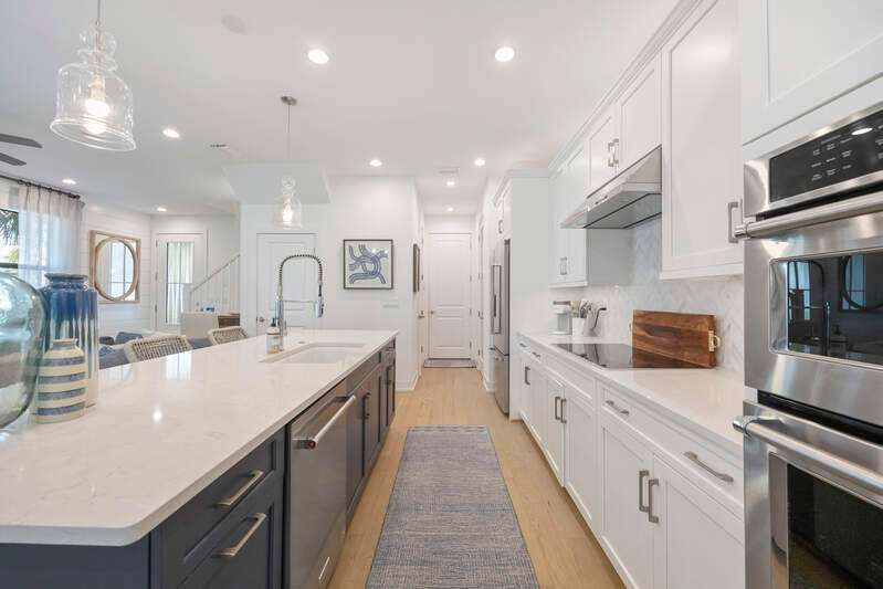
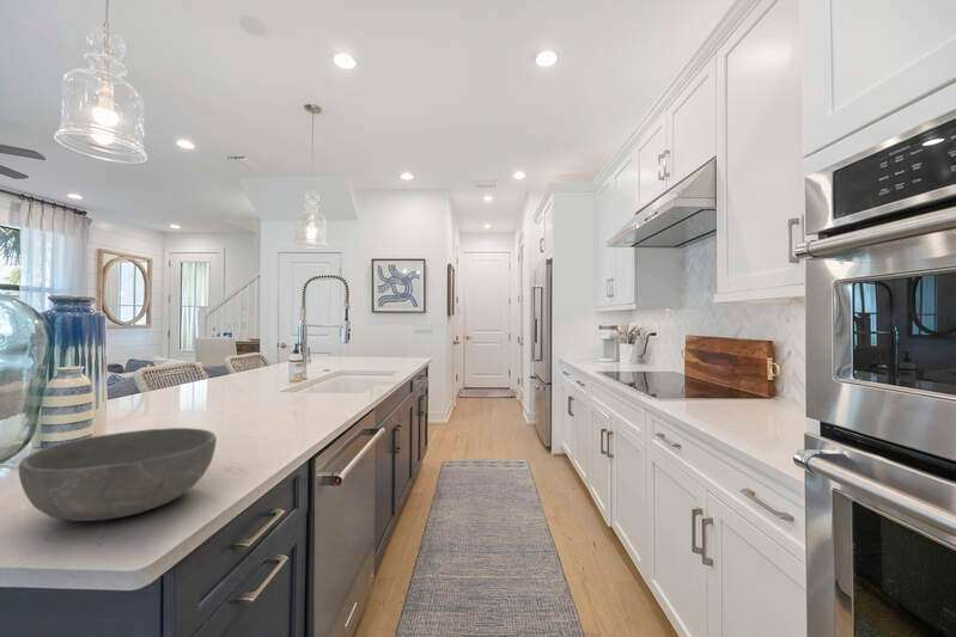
+ bowl (129, 472)
